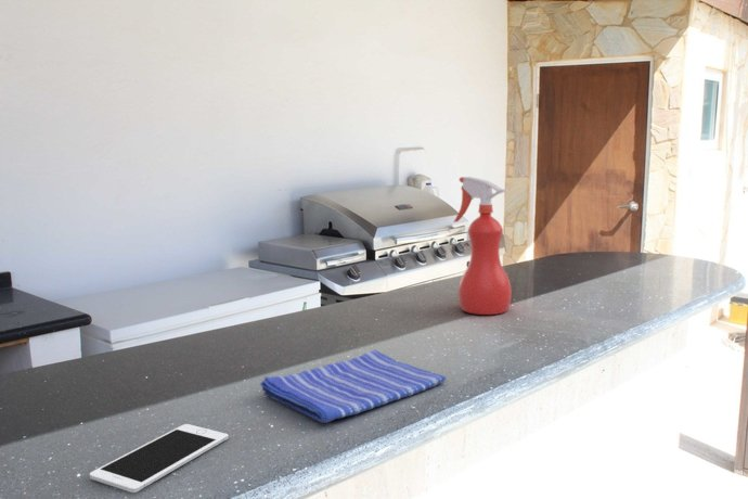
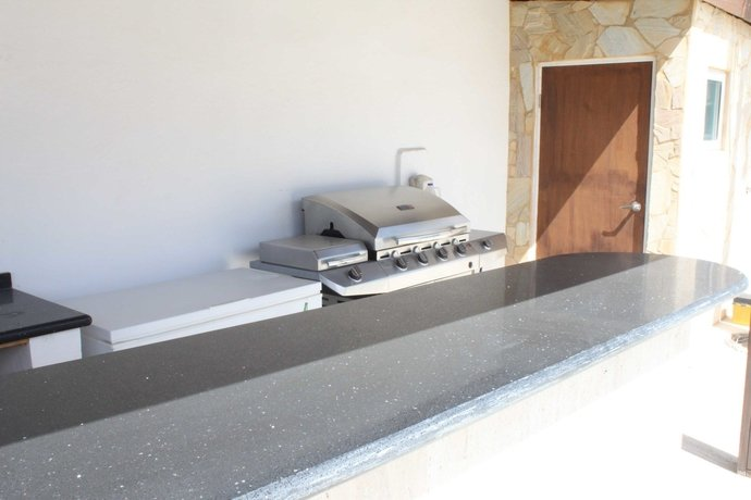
- dish towel (352, 381)
- cell phone (163, 455)
- spray bottle (479, 243)
